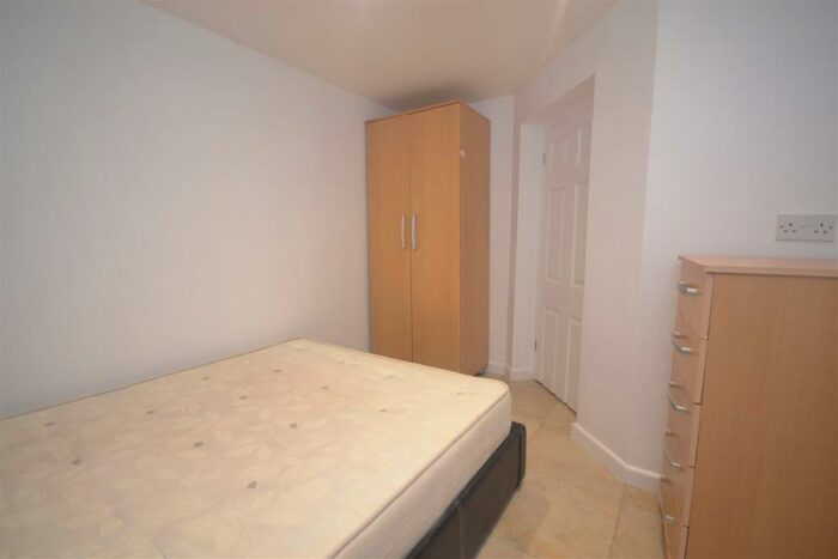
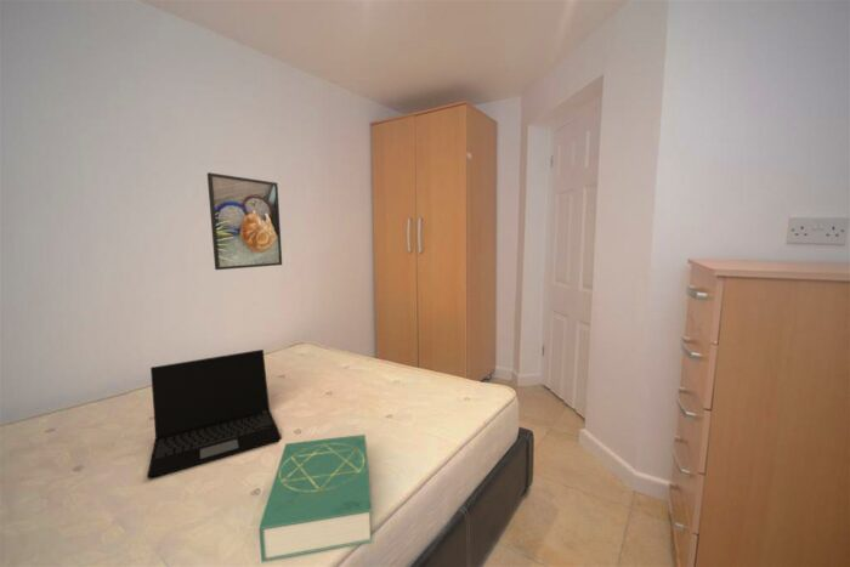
+ book (323, 486)
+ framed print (248, 223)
+ laptop (215, 403)
